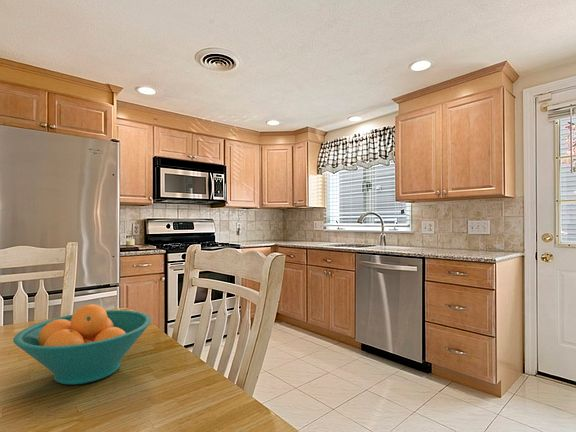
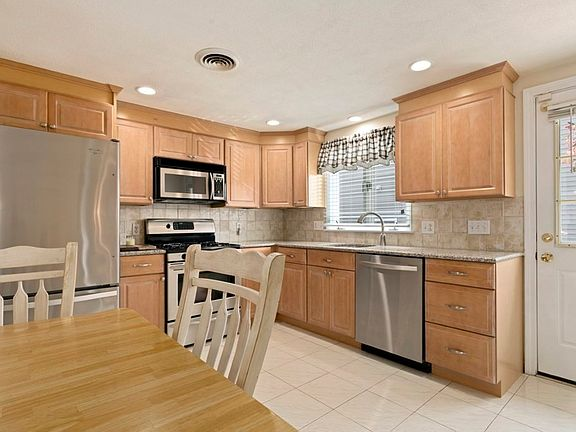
- fruit bowl (88, 338)
